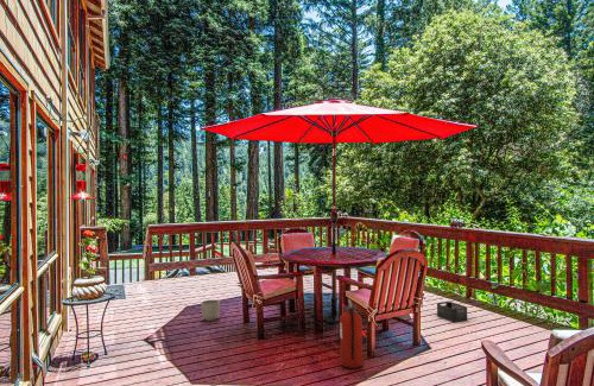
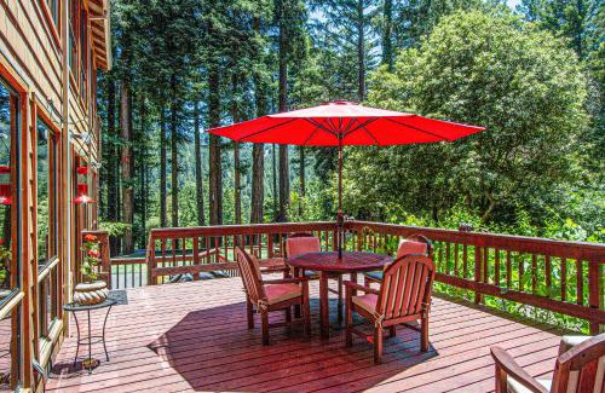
- fire extinguisher (350, 334)
- storage bin (451, 311)
- planter (210, 310)
